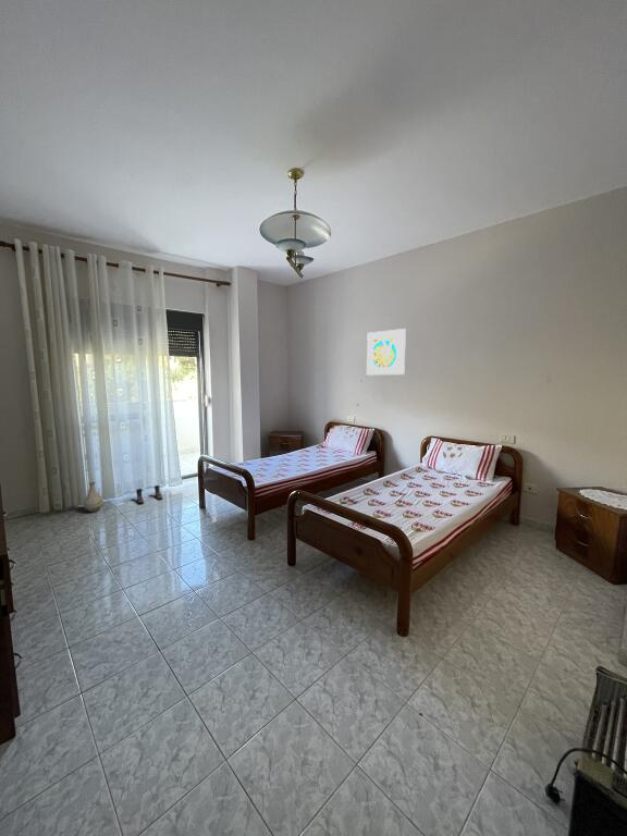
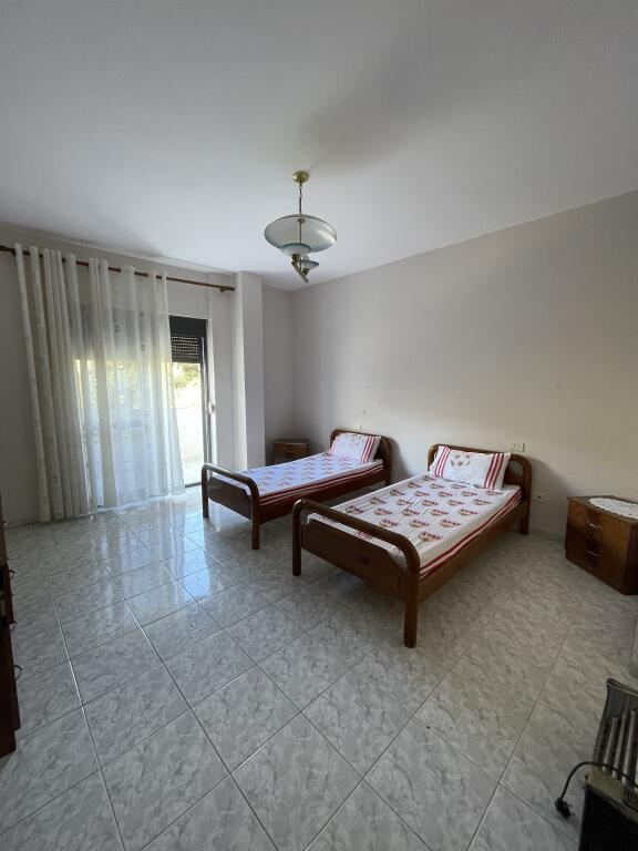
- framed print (384, 353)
- vase (93, 496)
- boots (155, 494)
